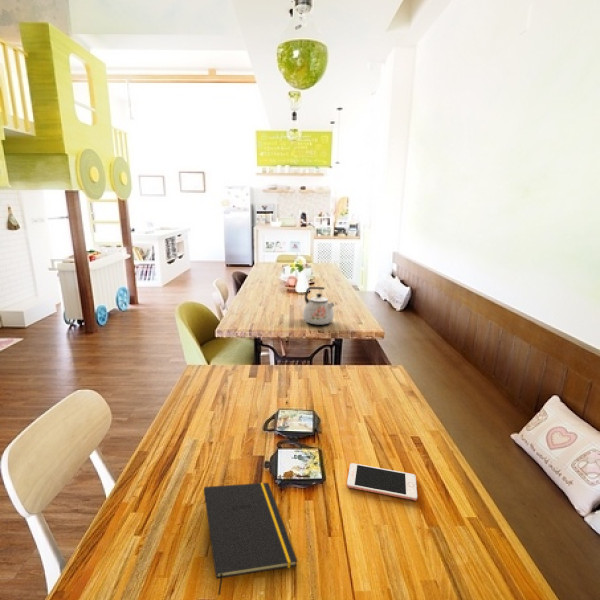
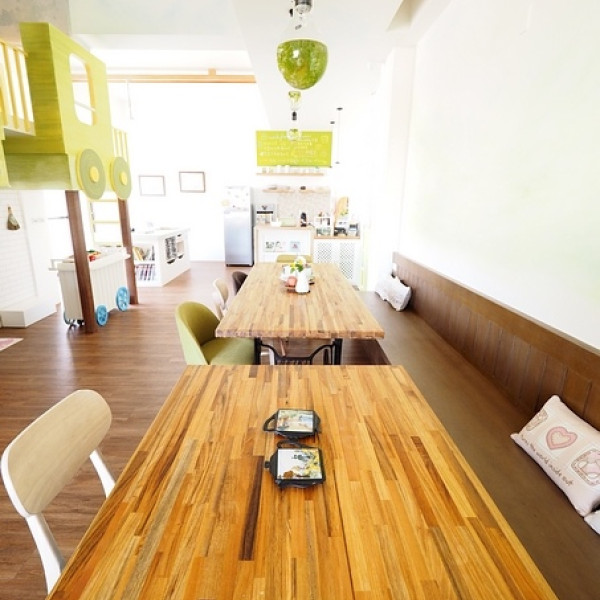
- kettle (319, 304)
- cell phone (381, 480)
- notepad (246, 523)
